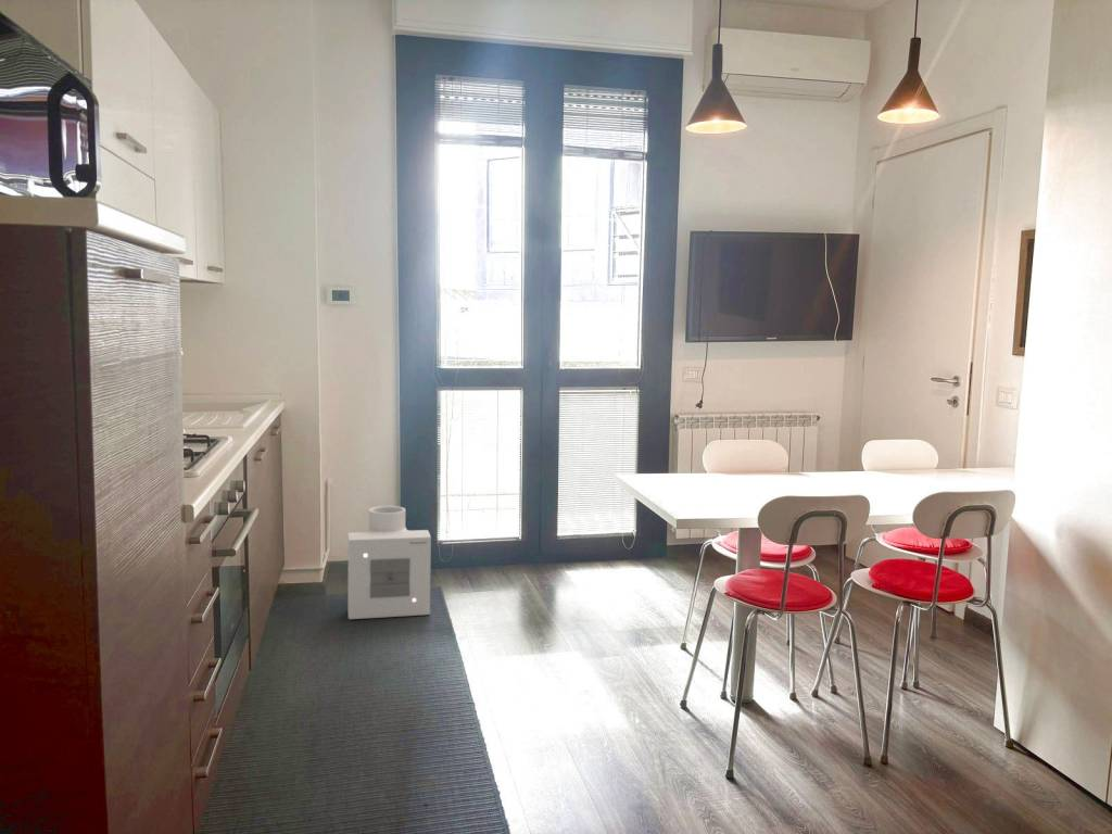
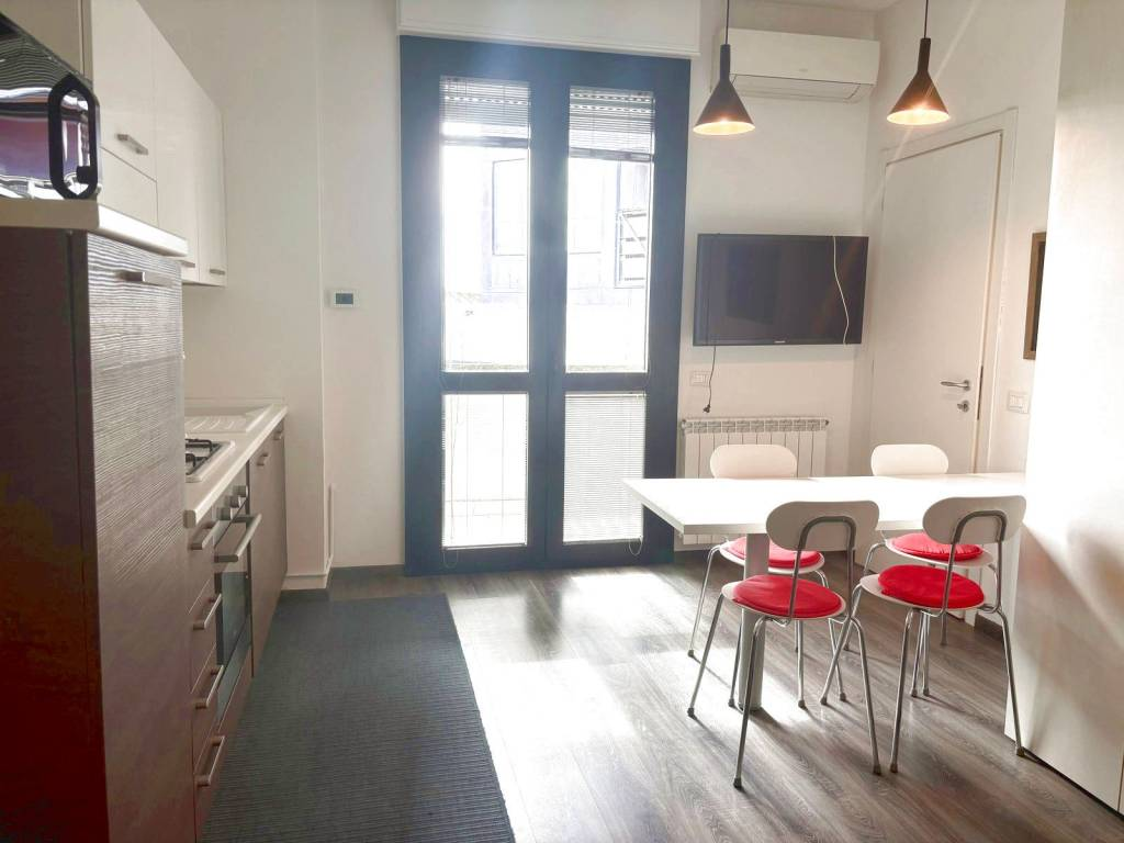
- air purifier (387, 556)
